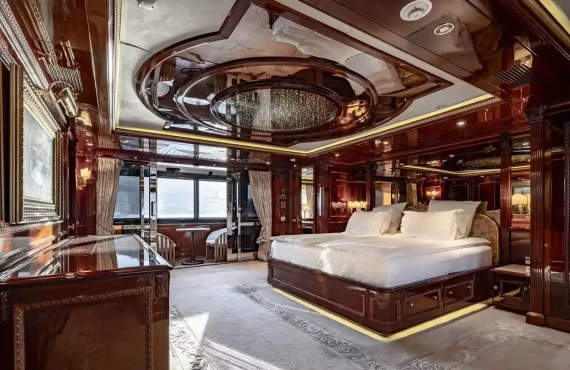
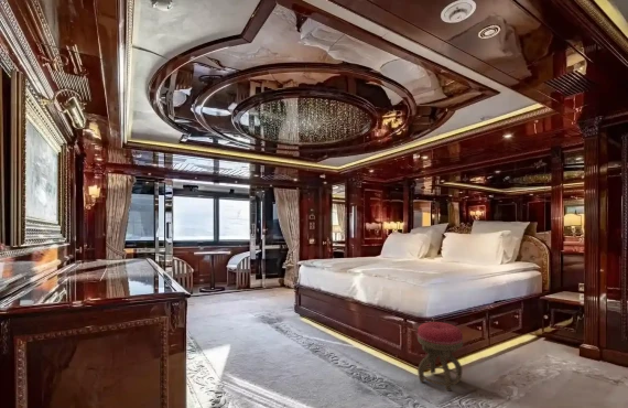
+ stool (440, 353)
